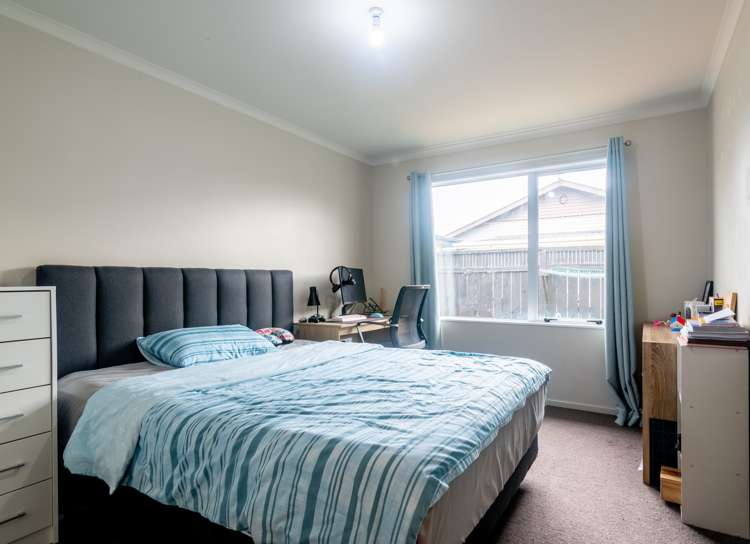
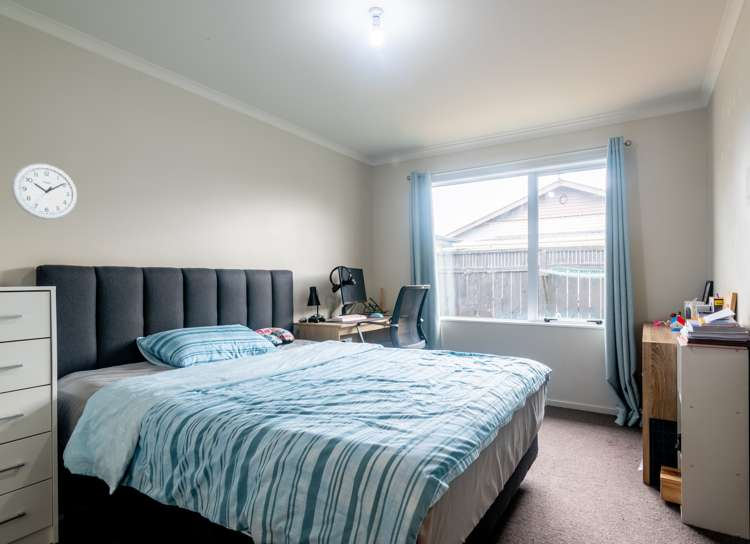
+ wall clock (46, 191)
